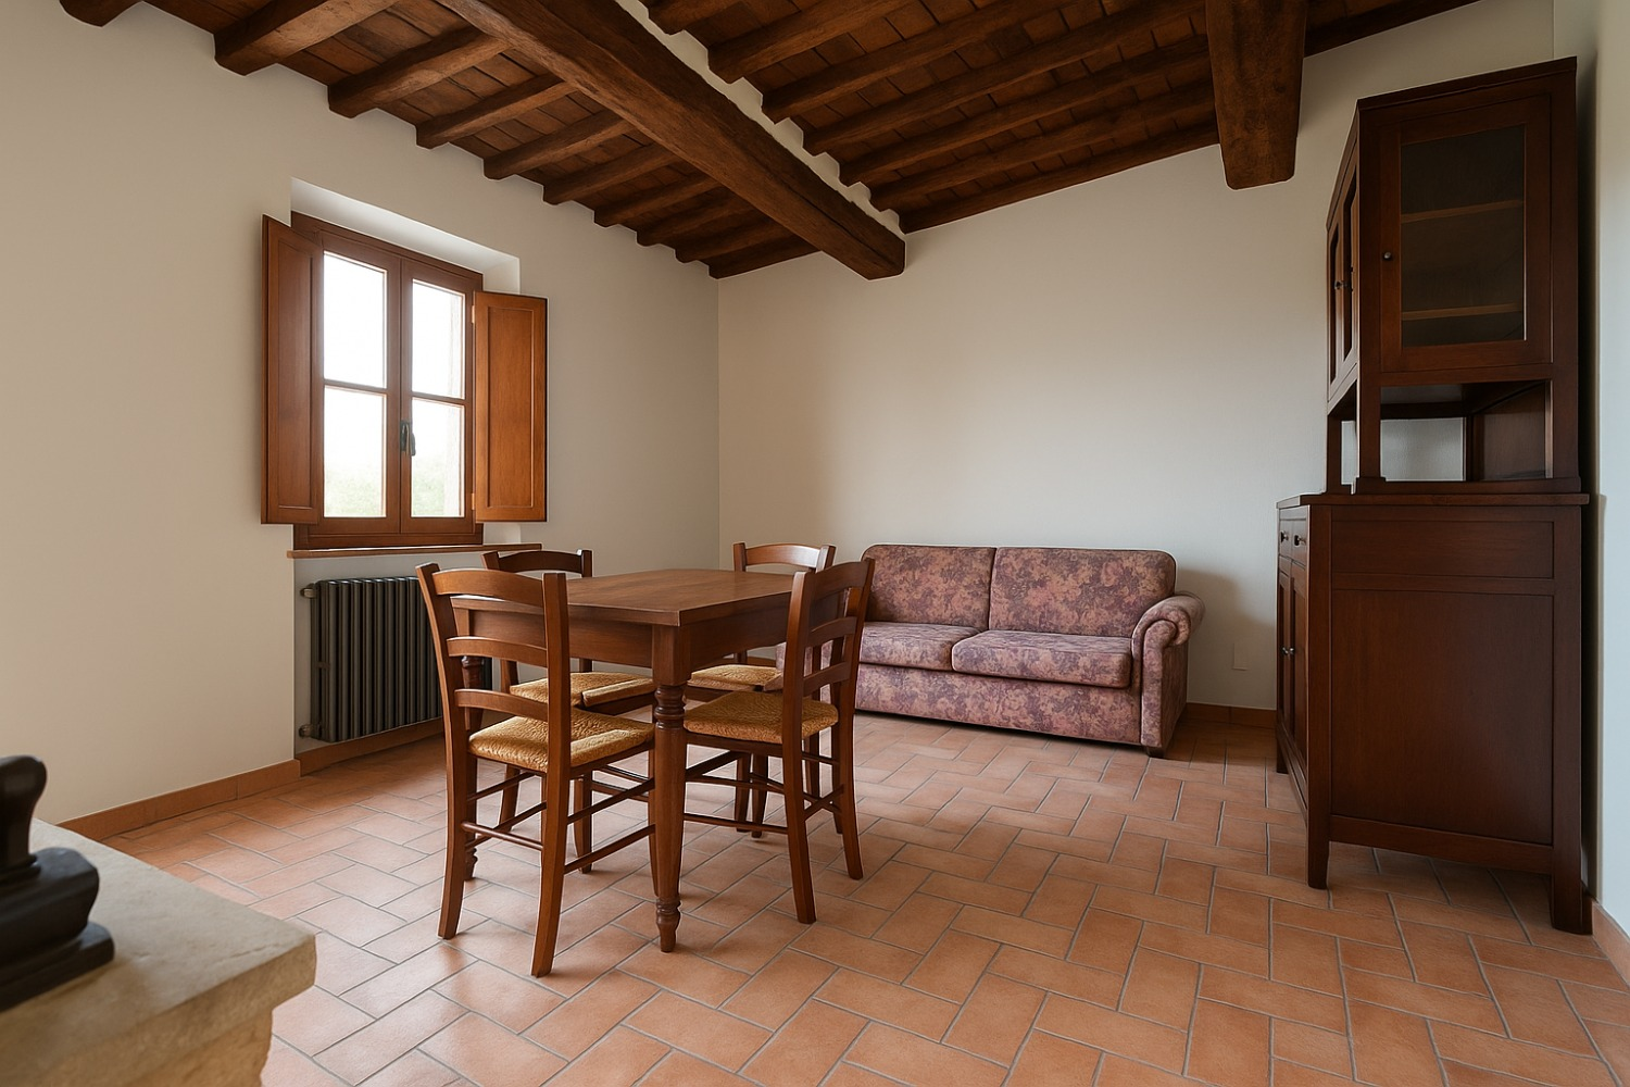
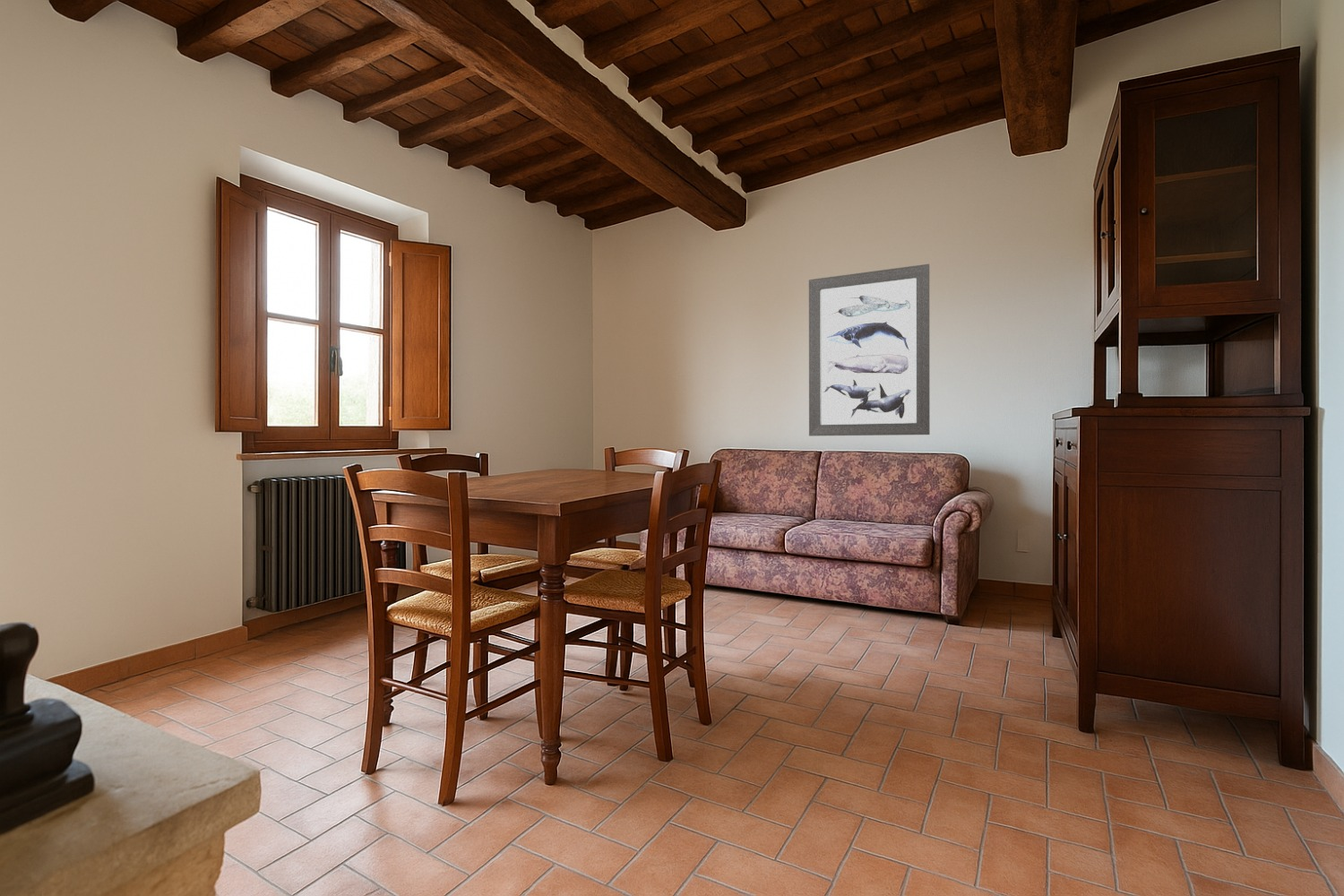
+ wall art (866, 353)
